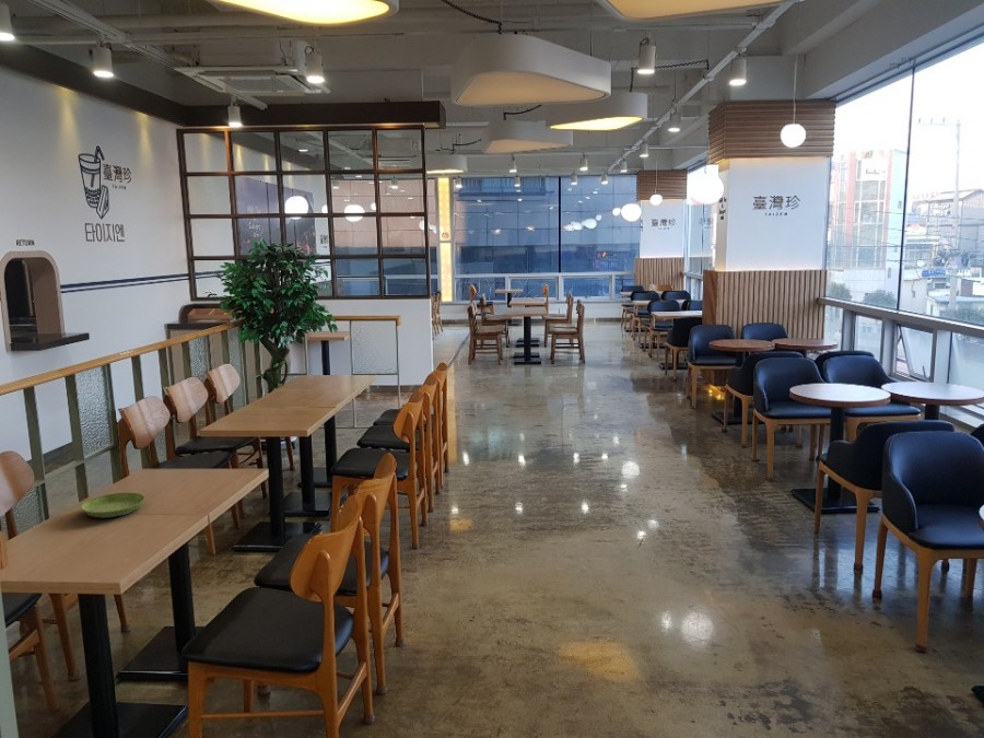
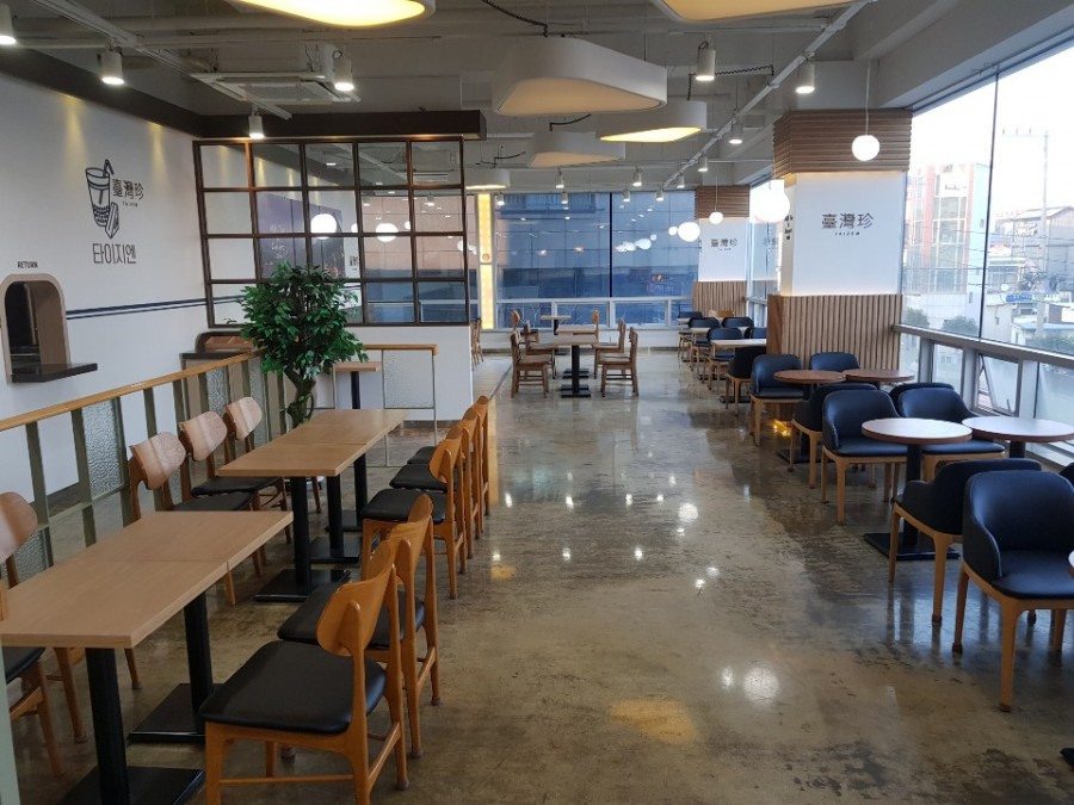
- saucer (114, 505)
